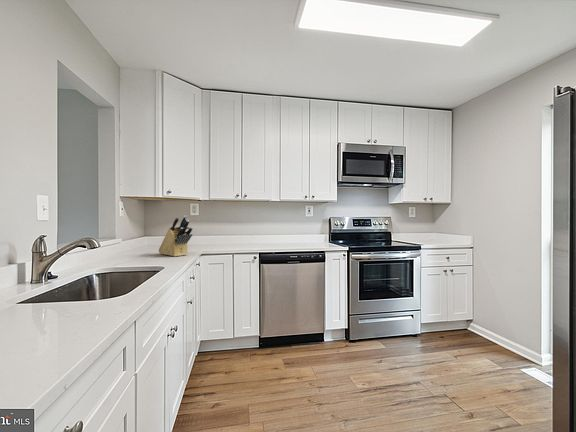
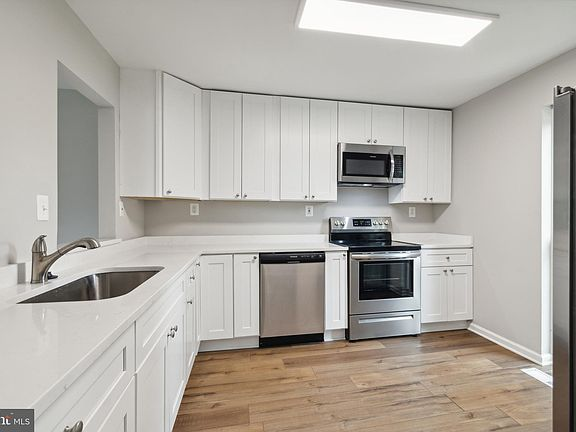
- knife block (175, 235)
